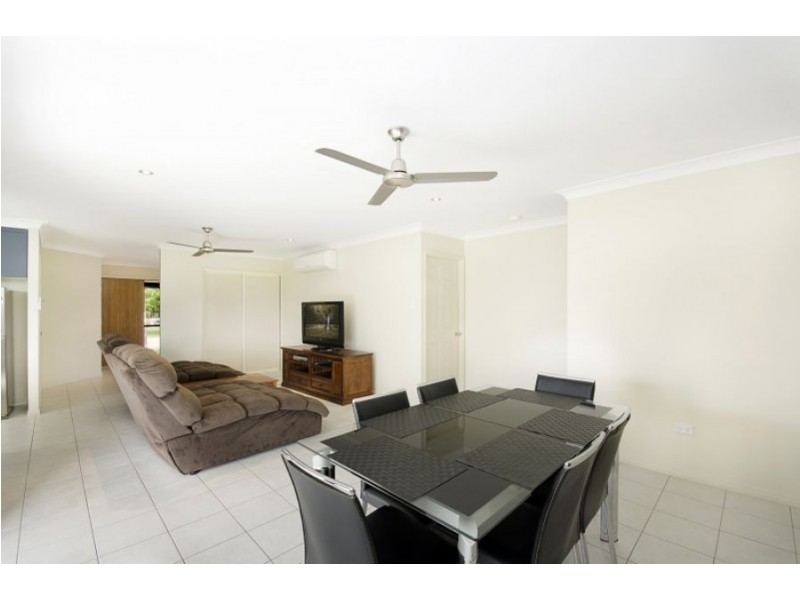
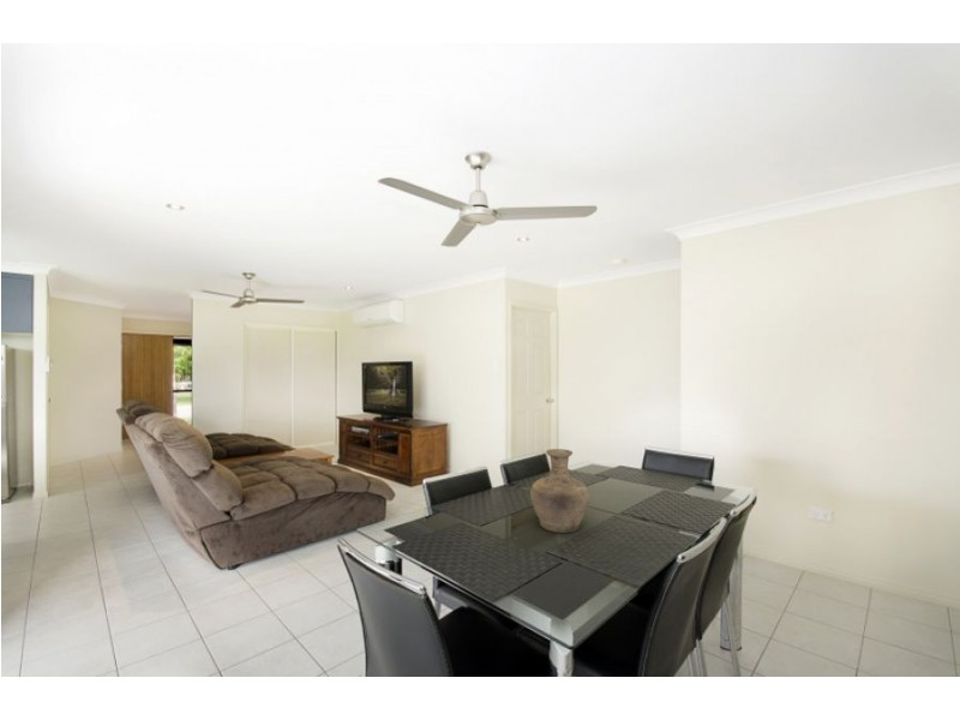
+ vase (559, 487)
